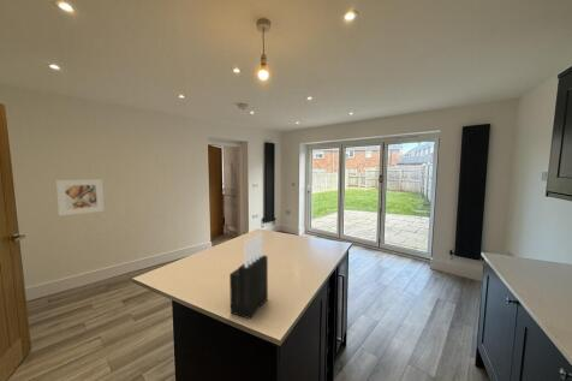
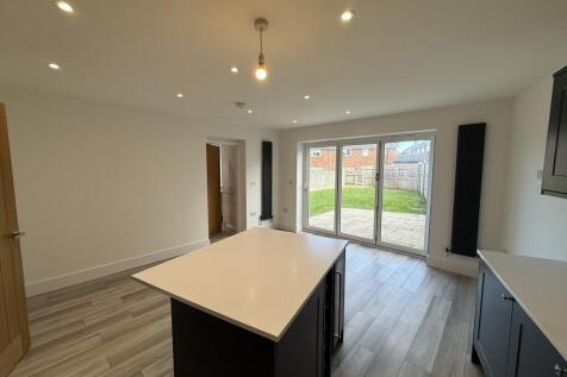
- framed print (81, 196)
- knife block (248, 270)
